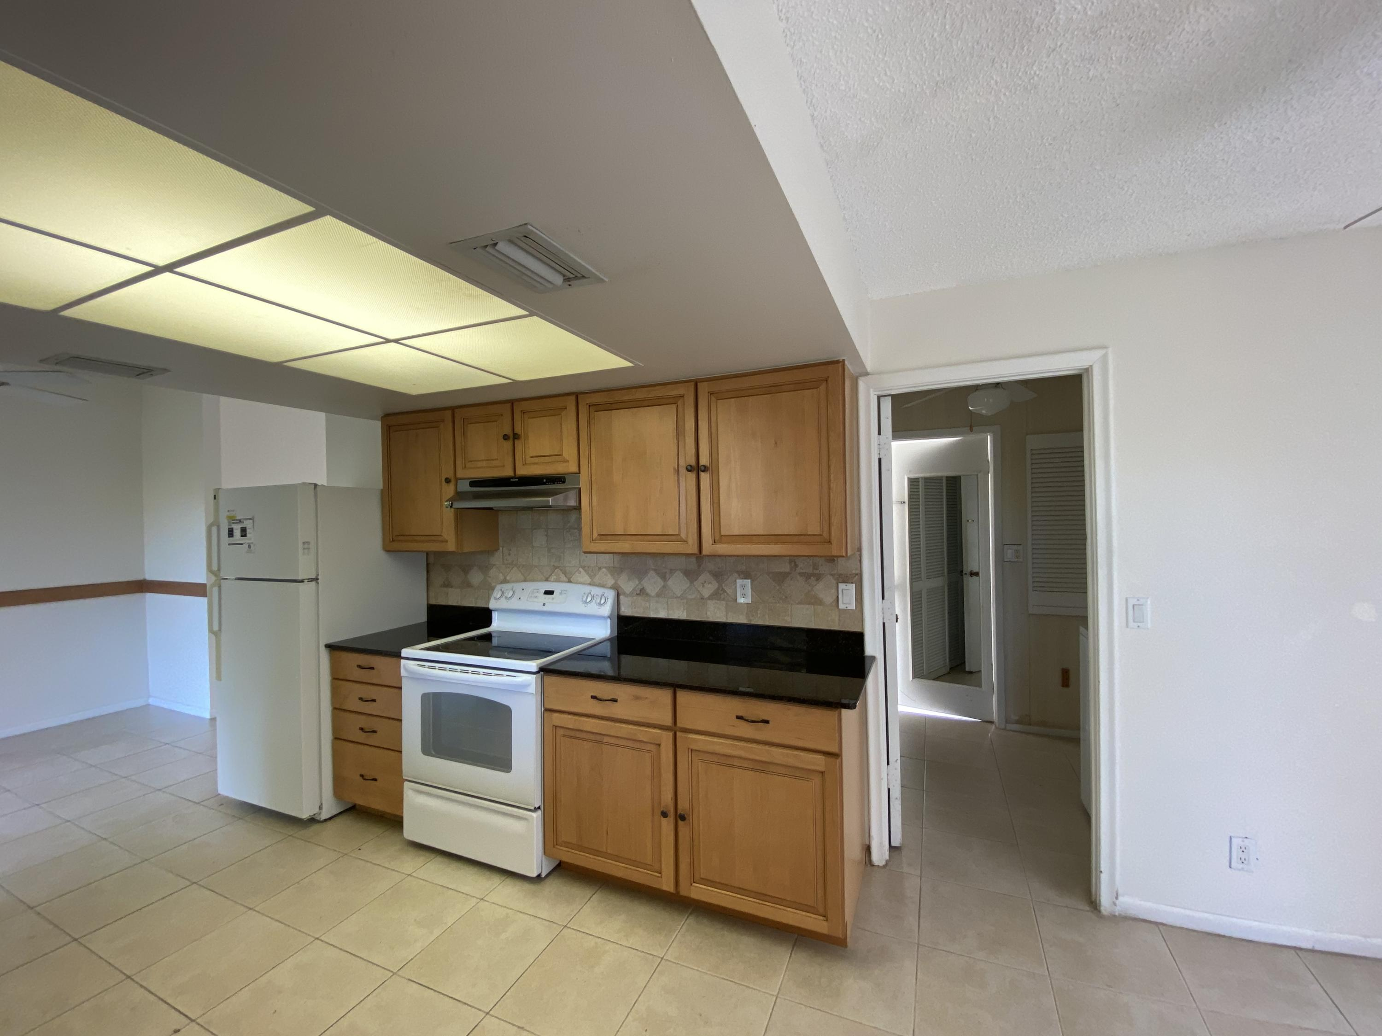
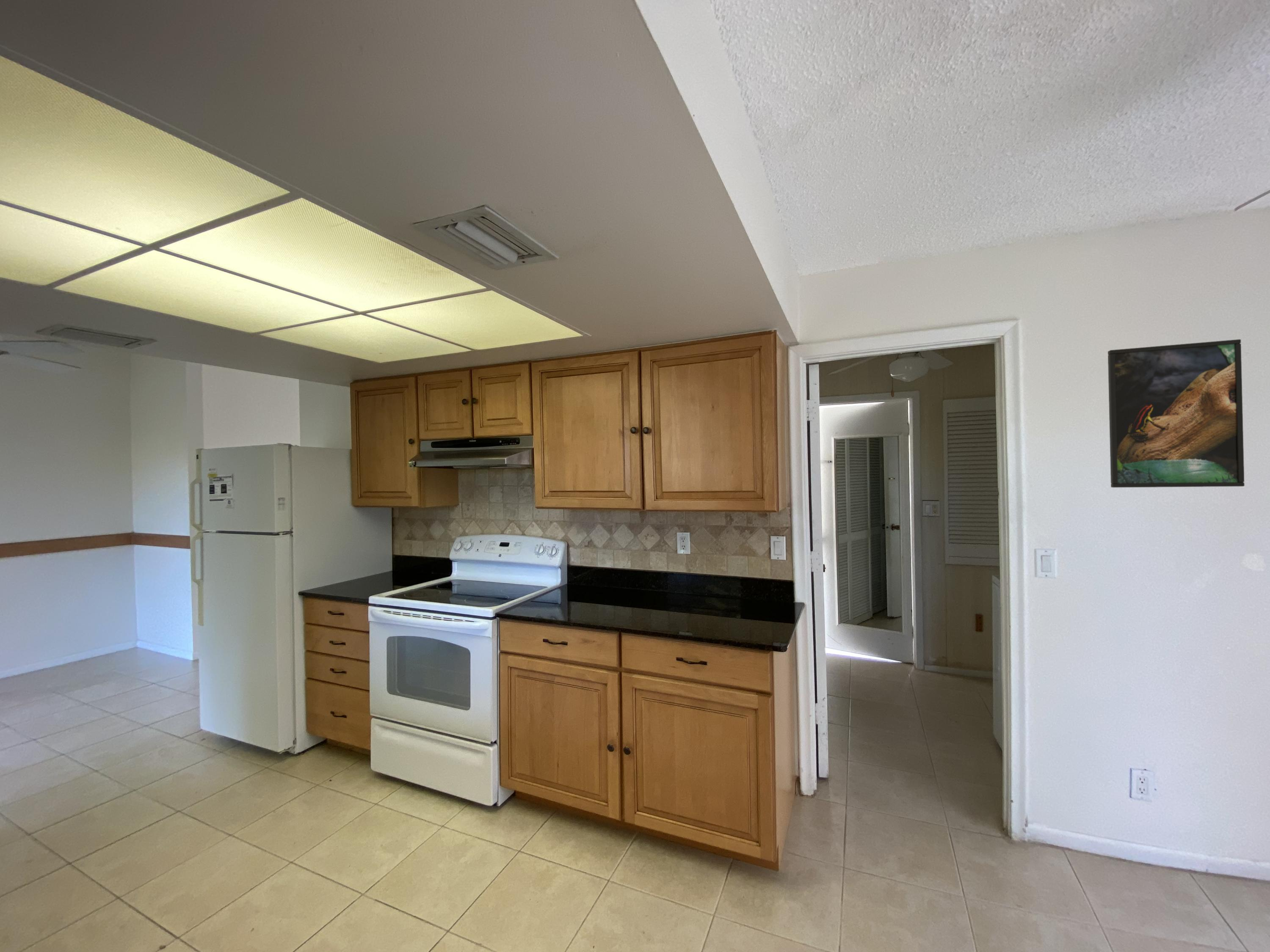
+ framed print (1173, 416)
